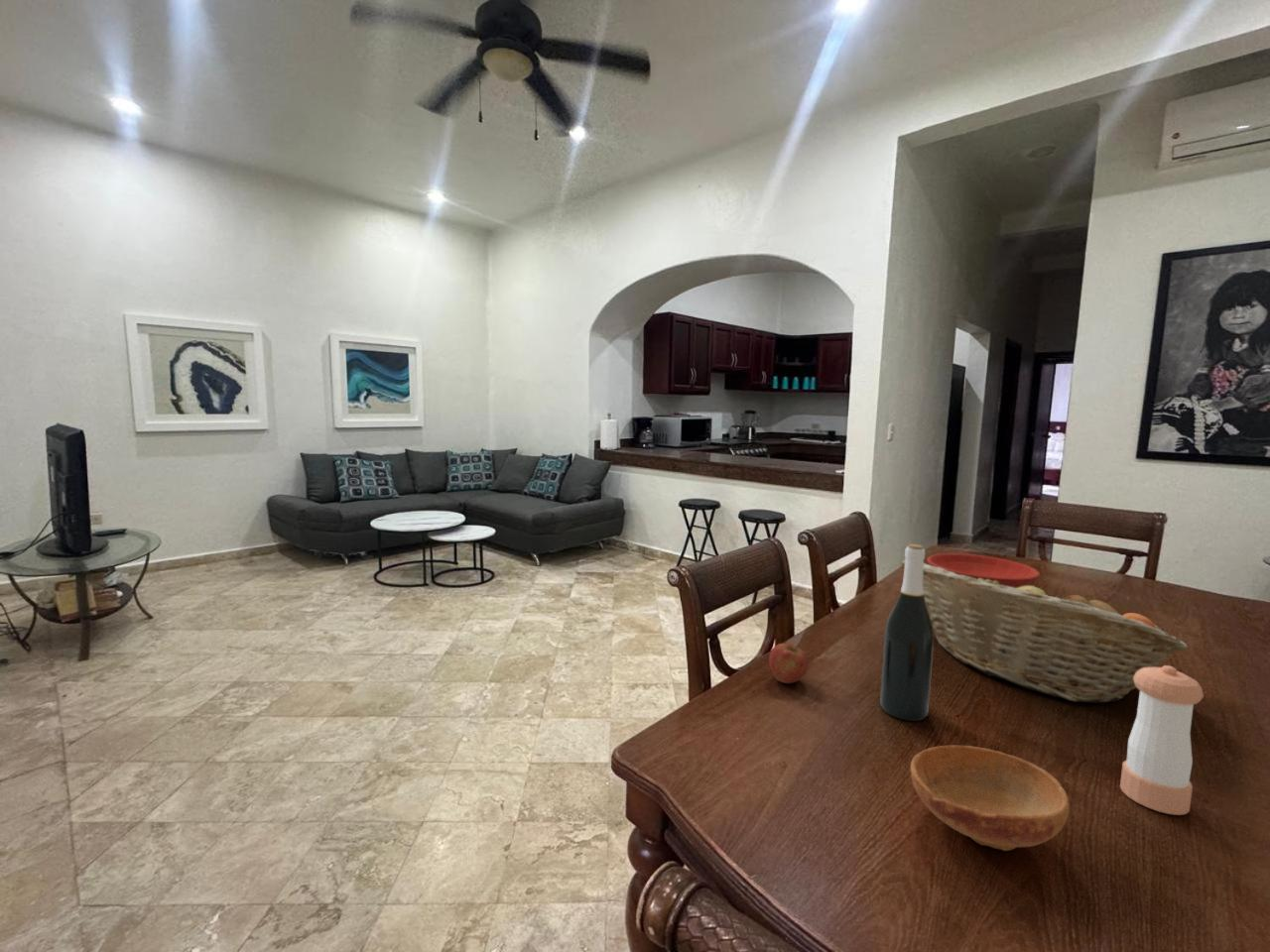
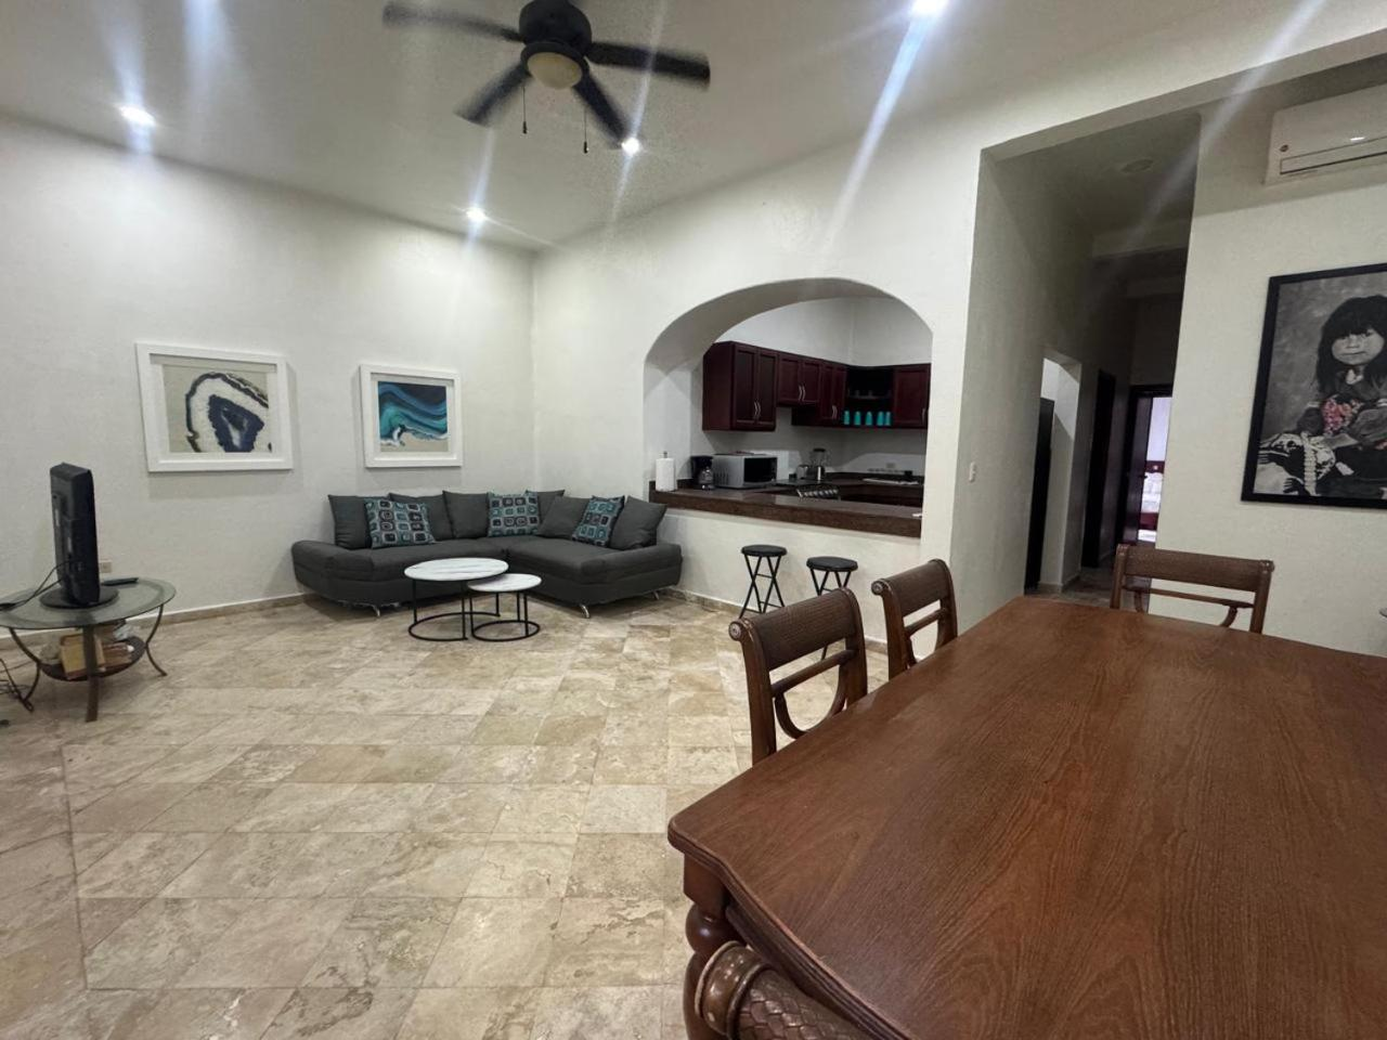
- fruit basket (1022, 616)
- bowl (983, 800)
- apple (788, 660)
- wine bottle (909, 629)
- pepper shaker (1161, 733)
- bowl (979, 577)
